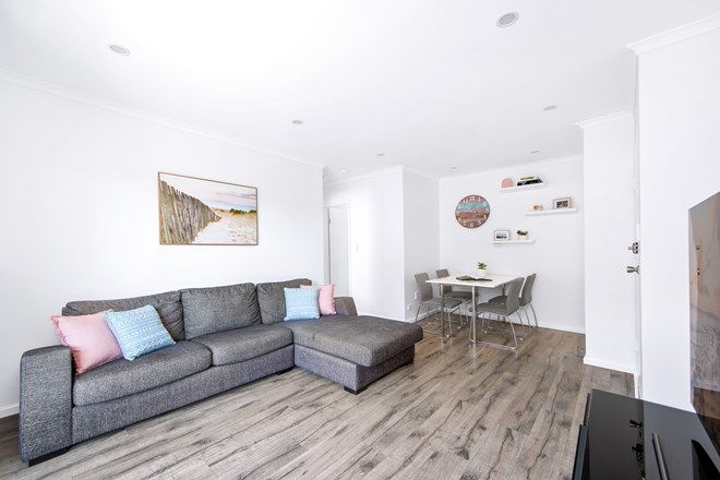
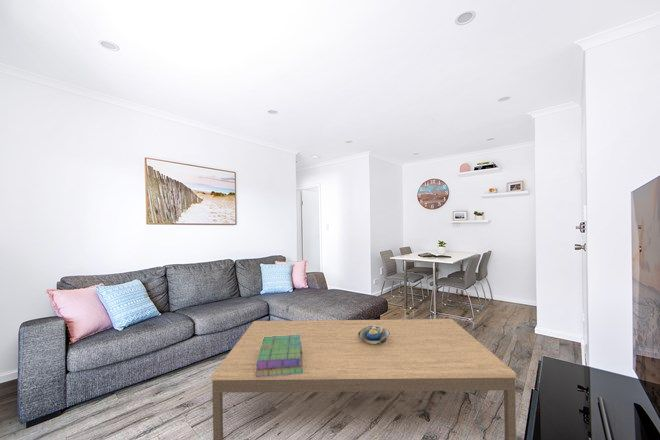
+ stack of books (280, 353)
+ coffee table (357, 373)
+ decorative bowl (373, 330)
